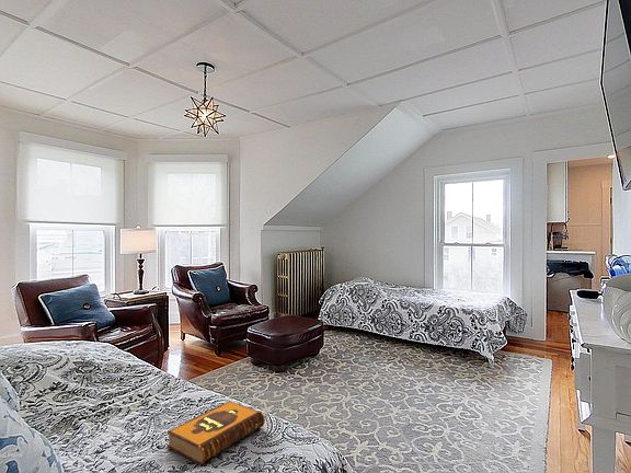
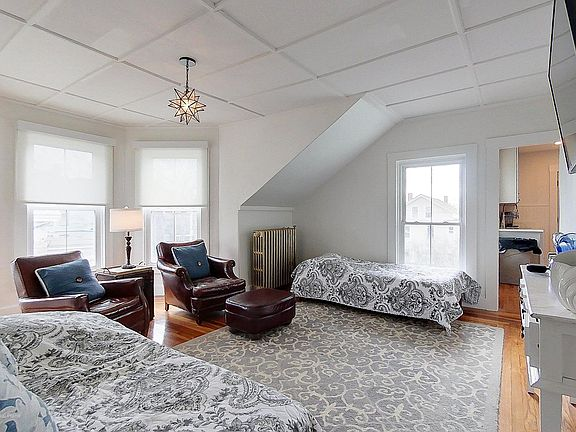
- hardback book (218, 429)
